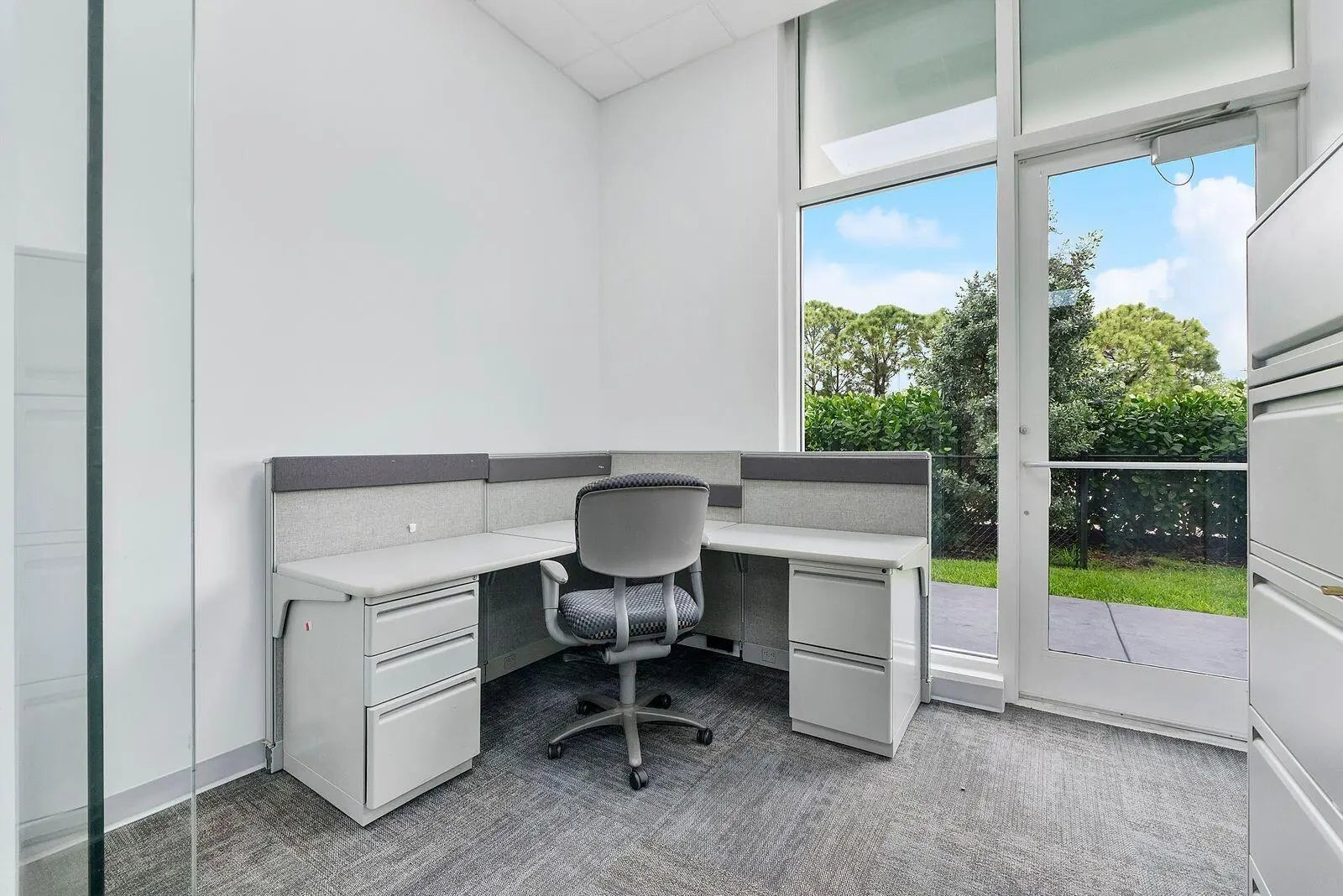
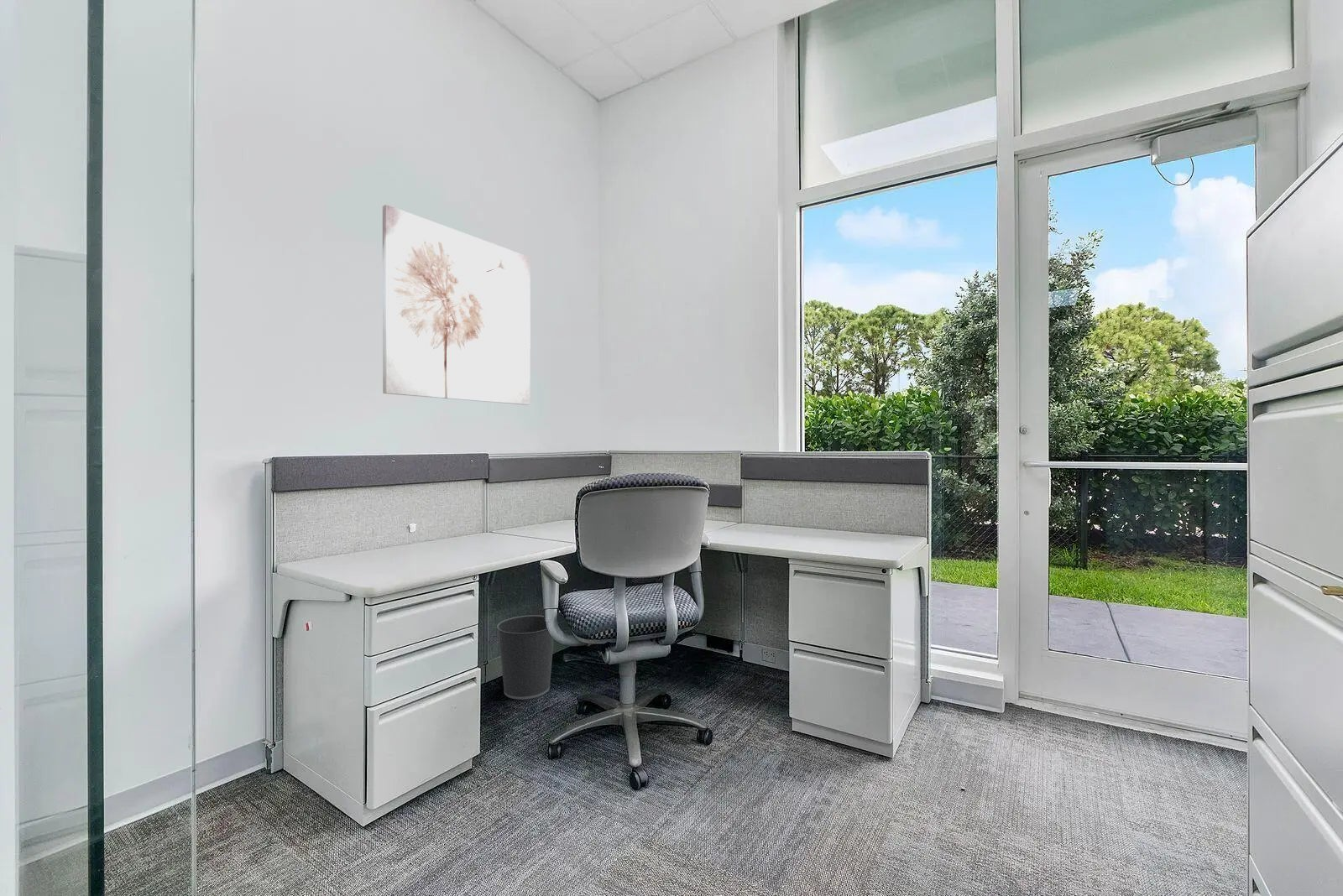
+ wastebasket (526, 656)
+ wall art (465, 317)
